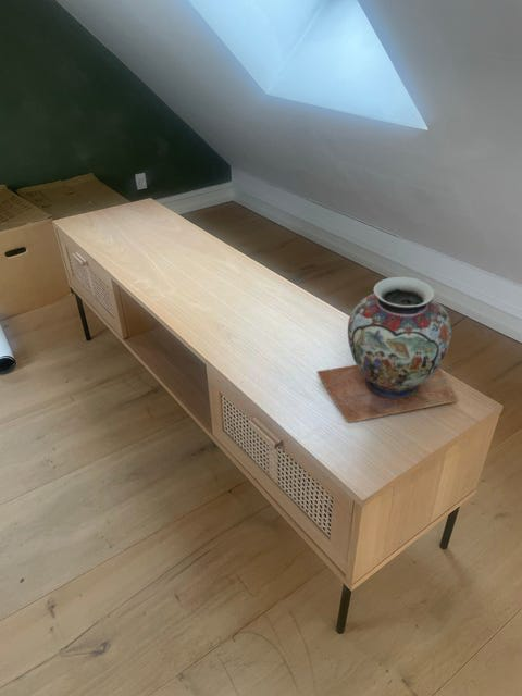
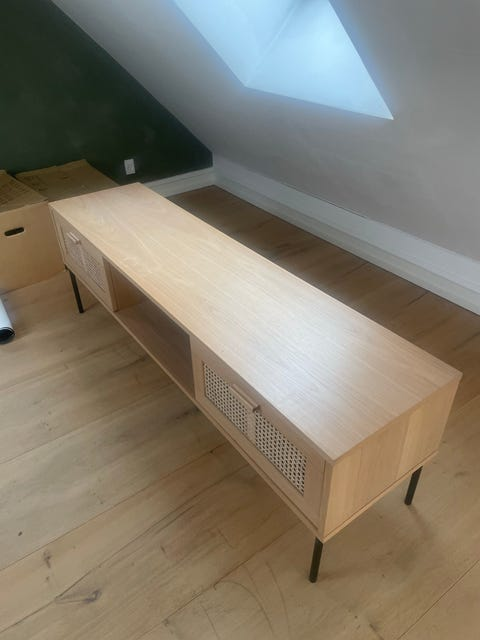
- decorative vase (390, 340)
